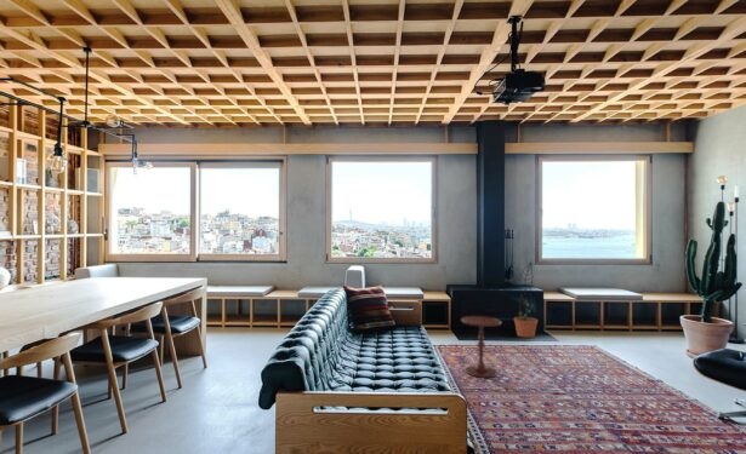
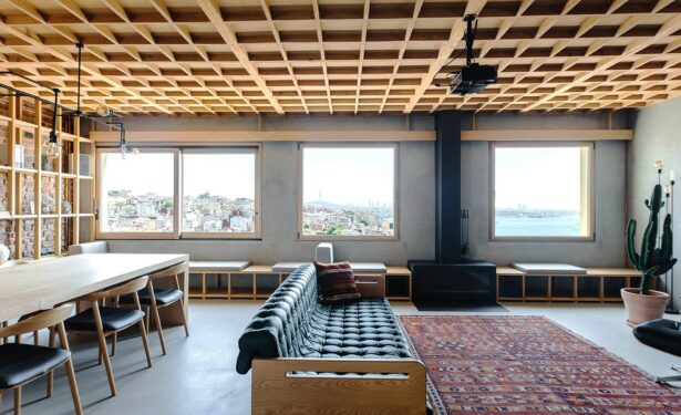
- side table (480, 345)
- decorative plant (525, 298)
